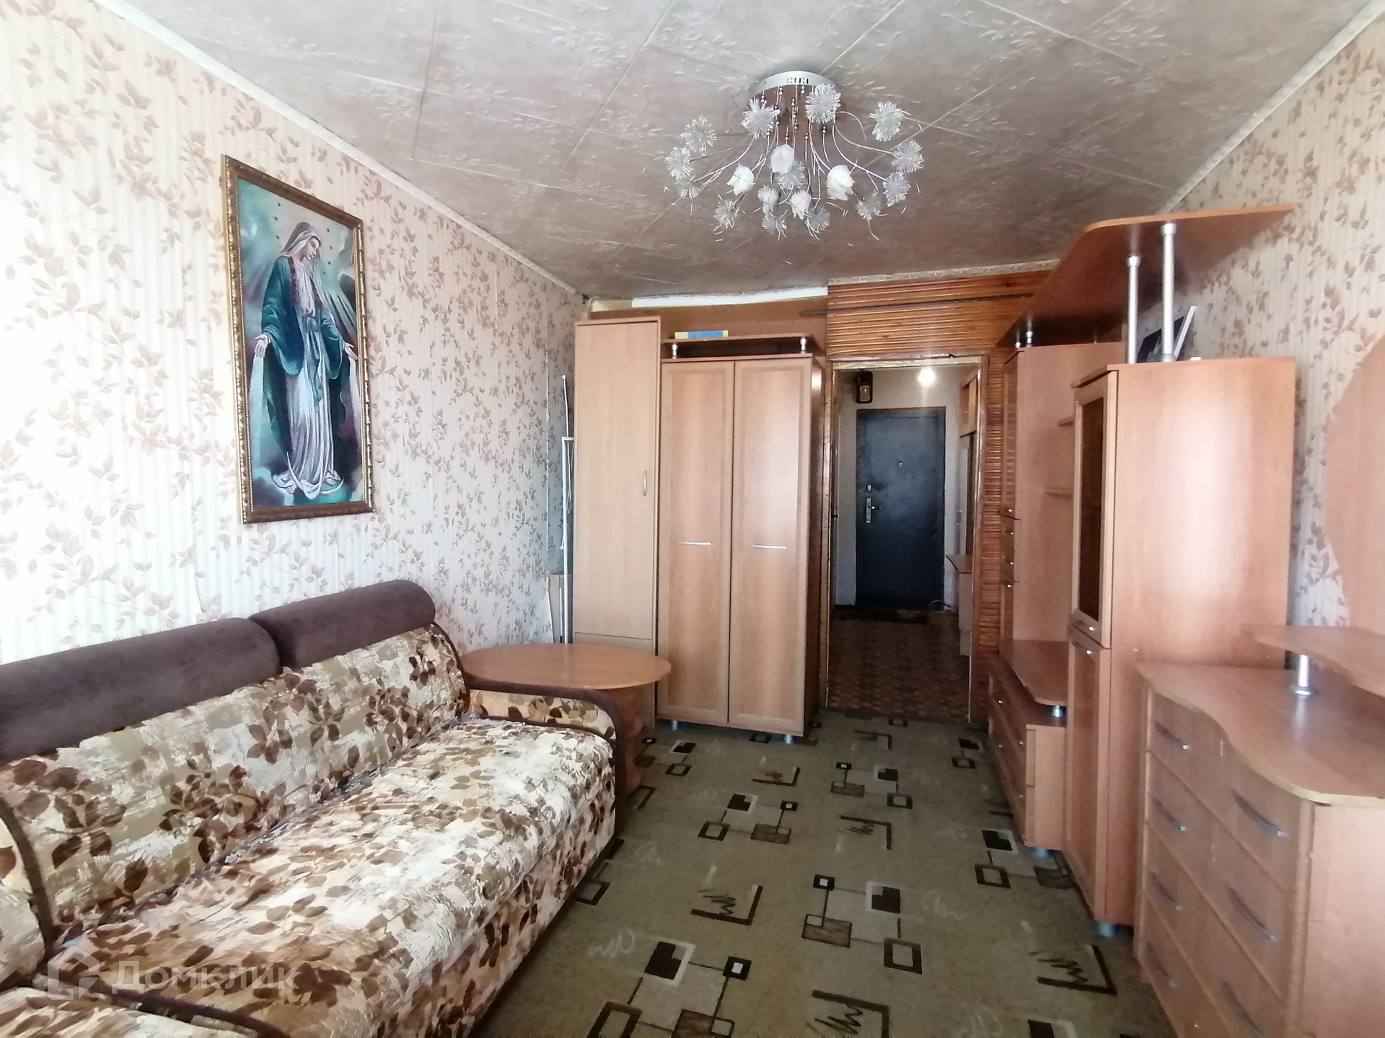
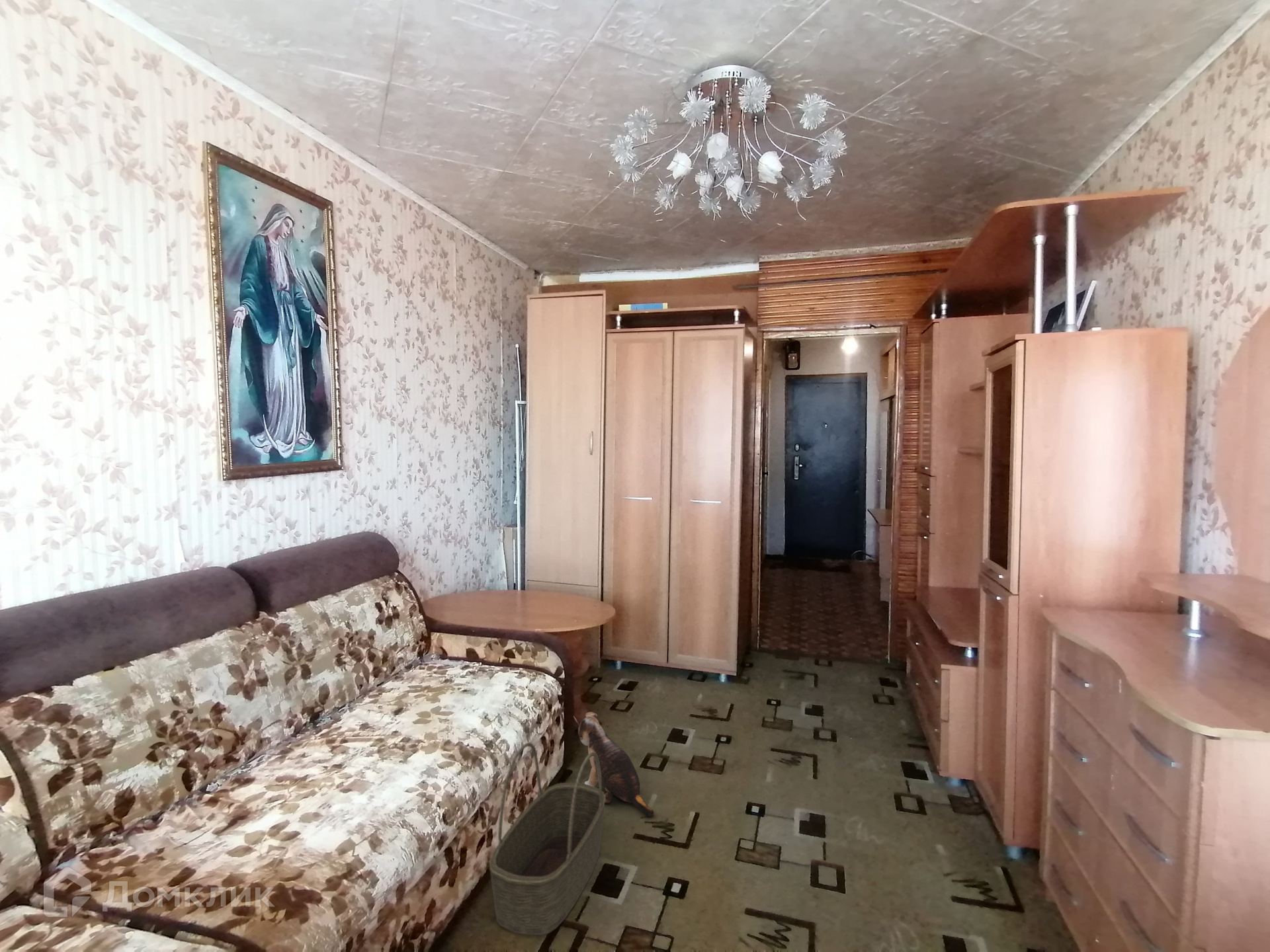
+ plush toy (613, 762)
+ basket (552, 817)
